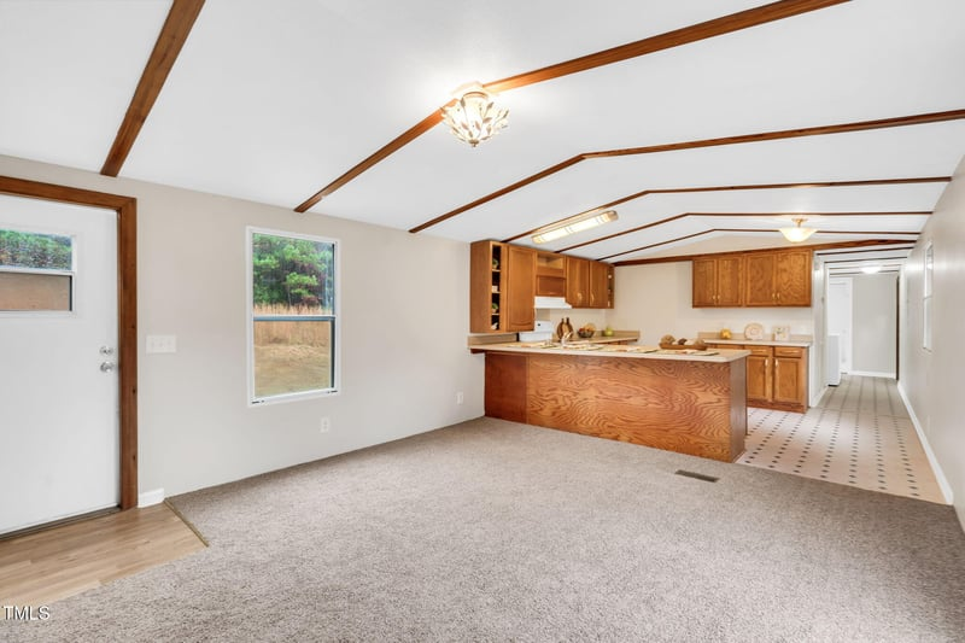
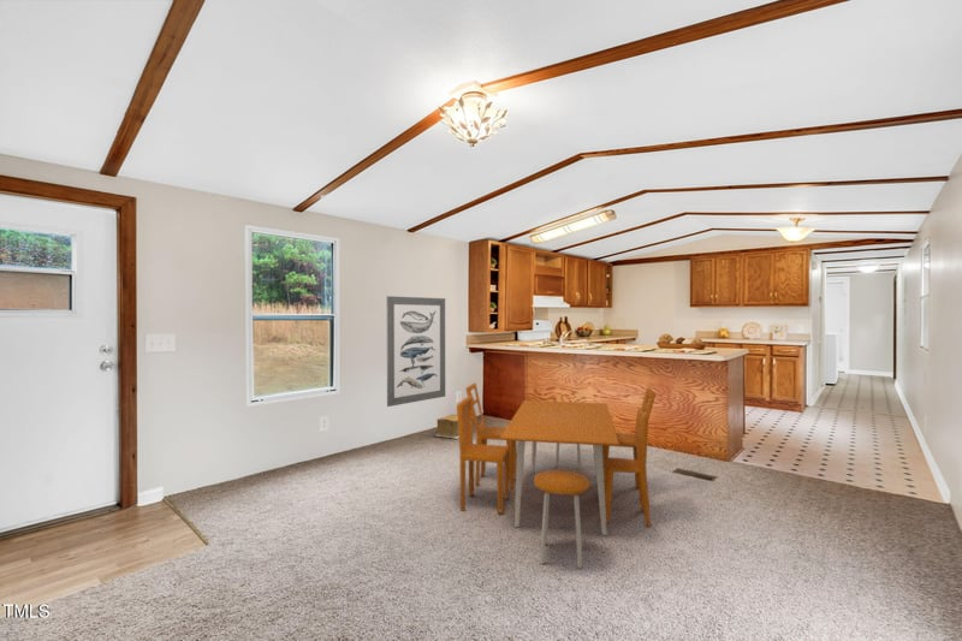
+ dining table (557, 445)
+ wall art (417, 349)
+ cardboard box (452, 425)
